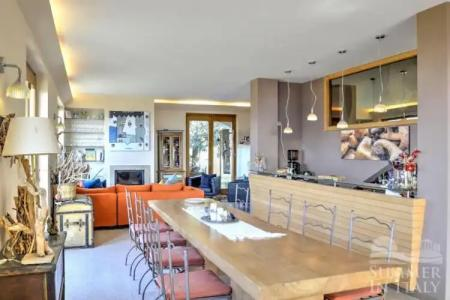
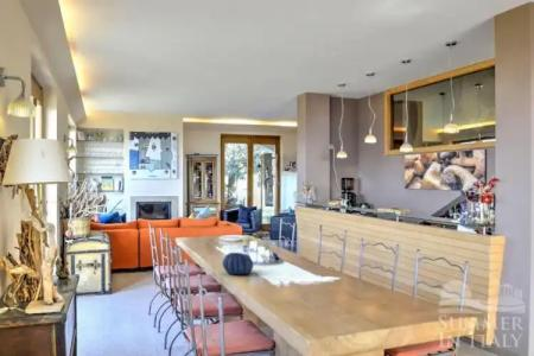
+ decorative bowl (237, 262)
